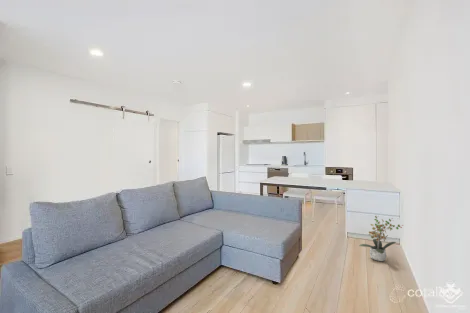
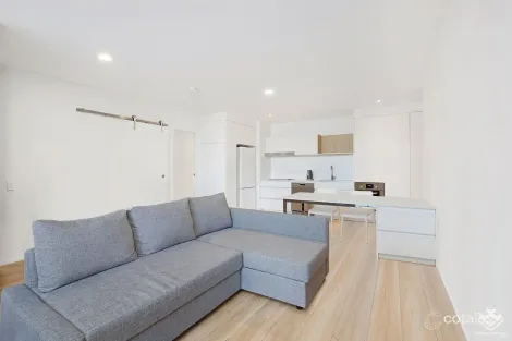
- potted plant (379, 238)
